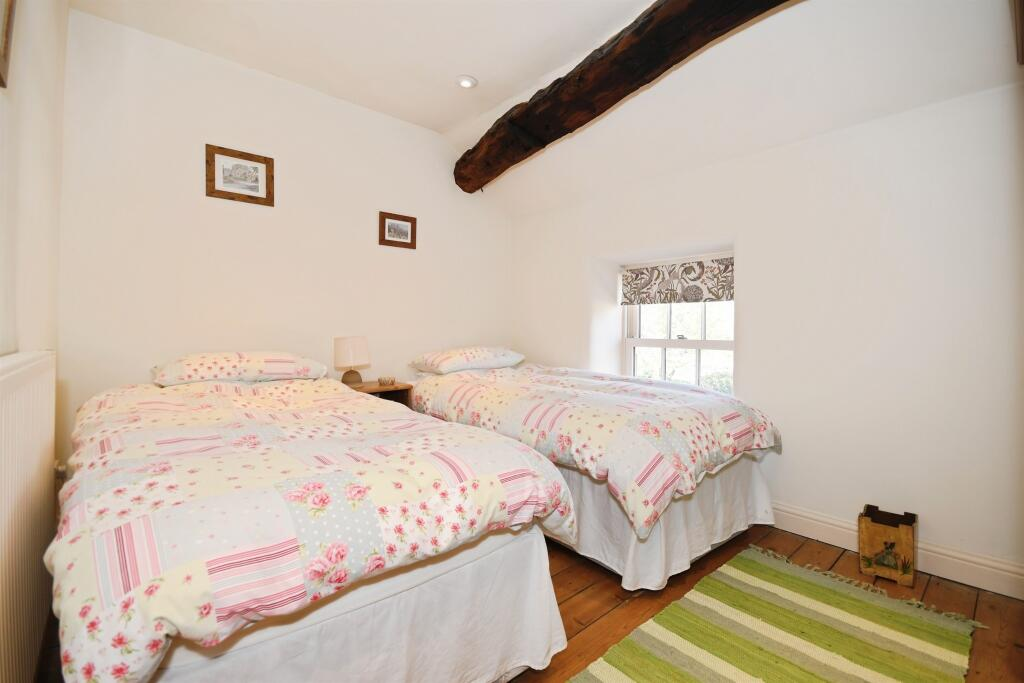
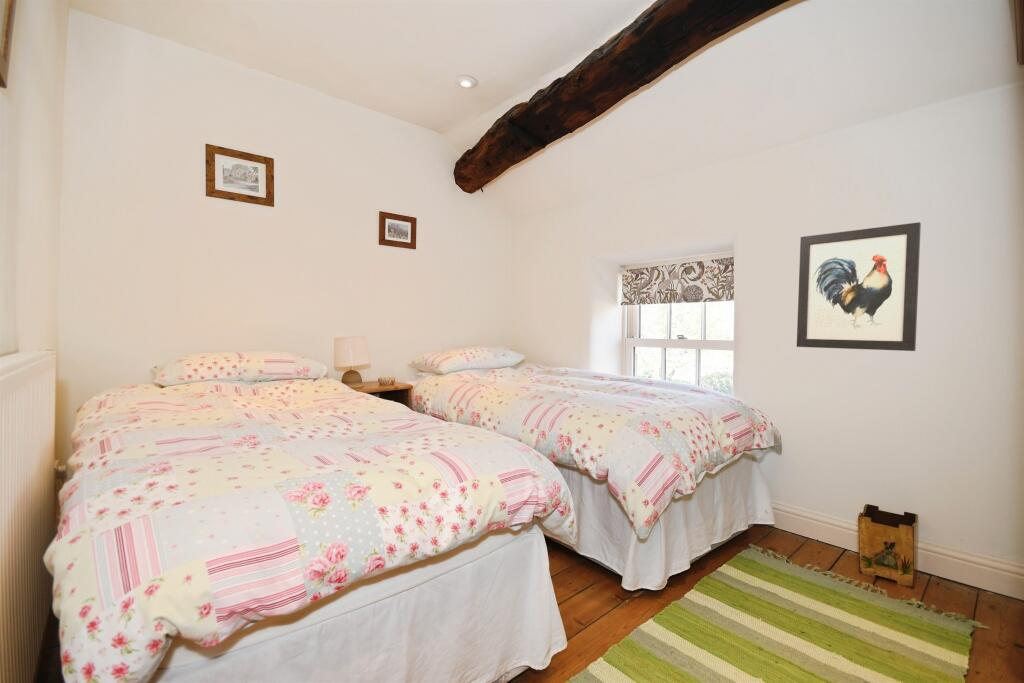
+ wall art (853, 289)
